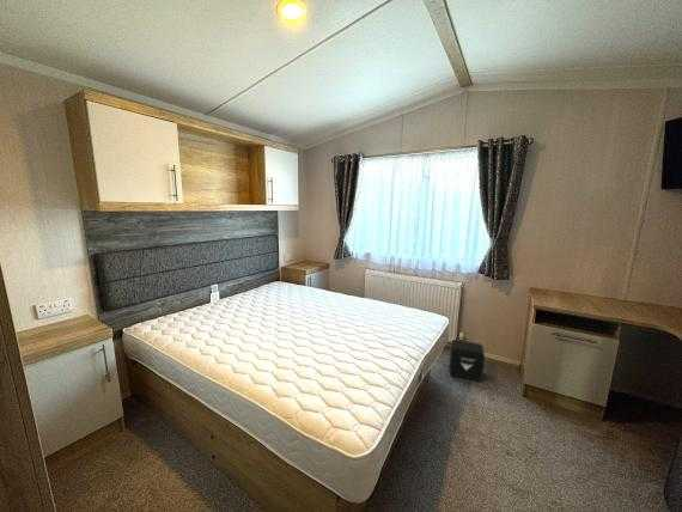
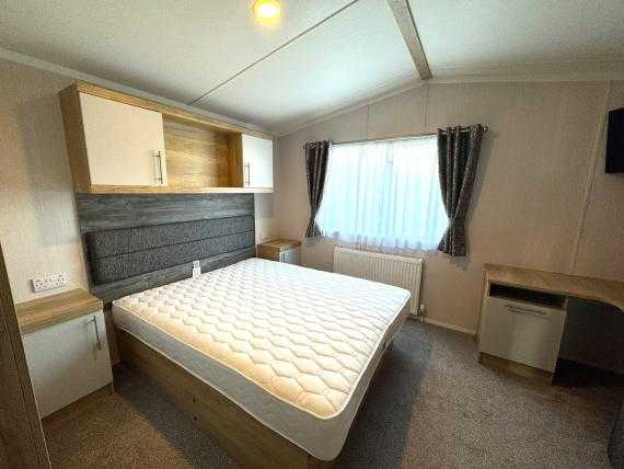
- air purifier (465, 360)
